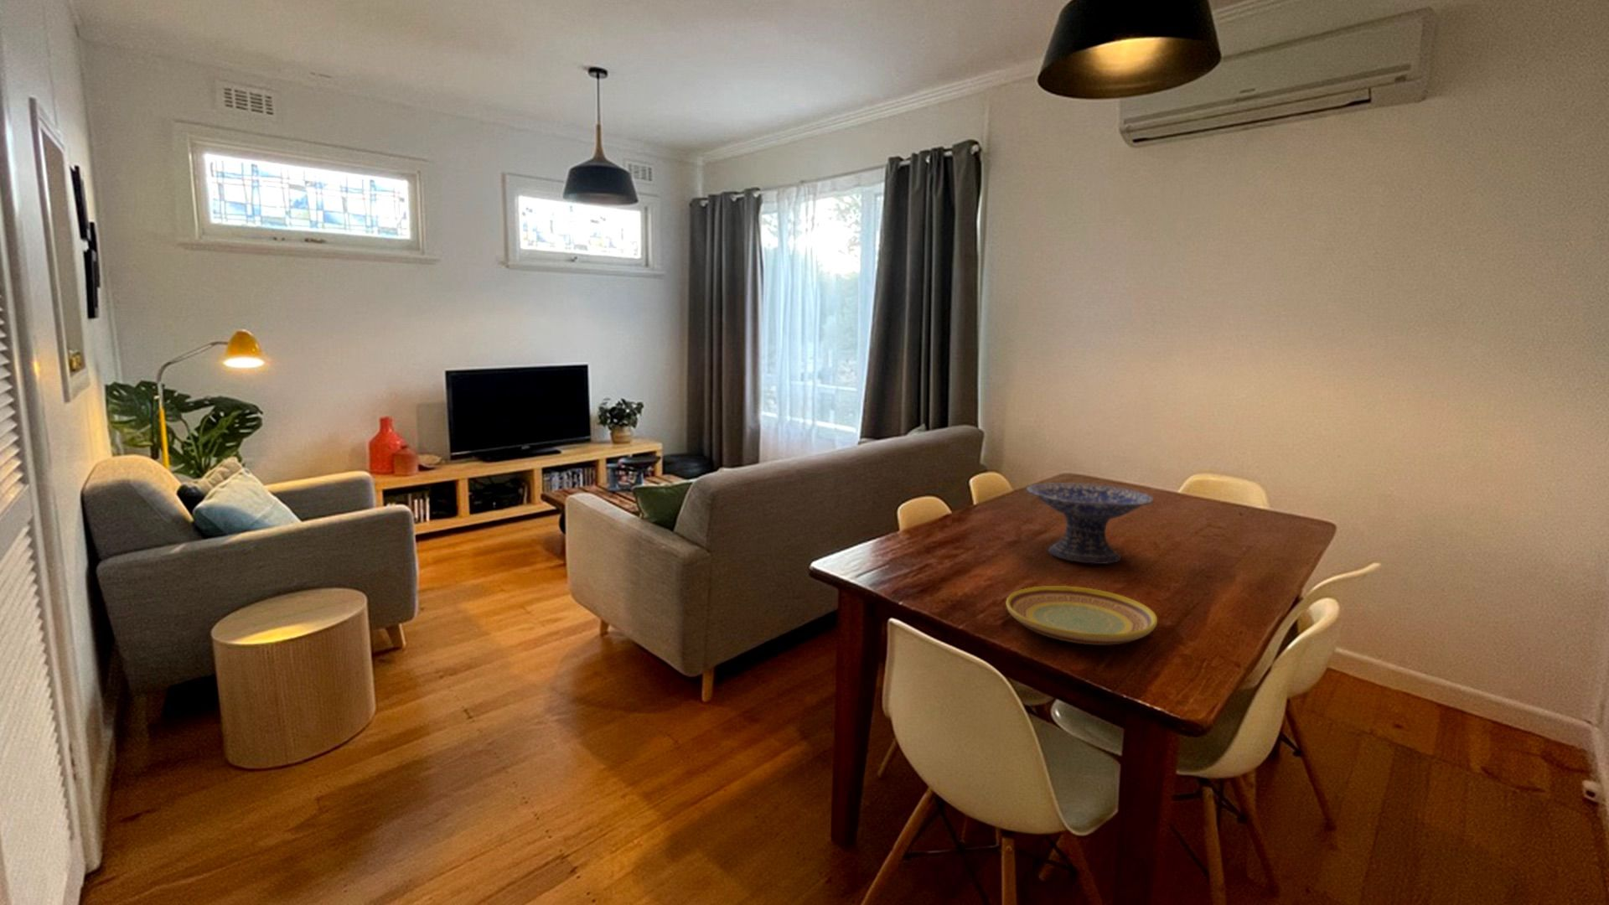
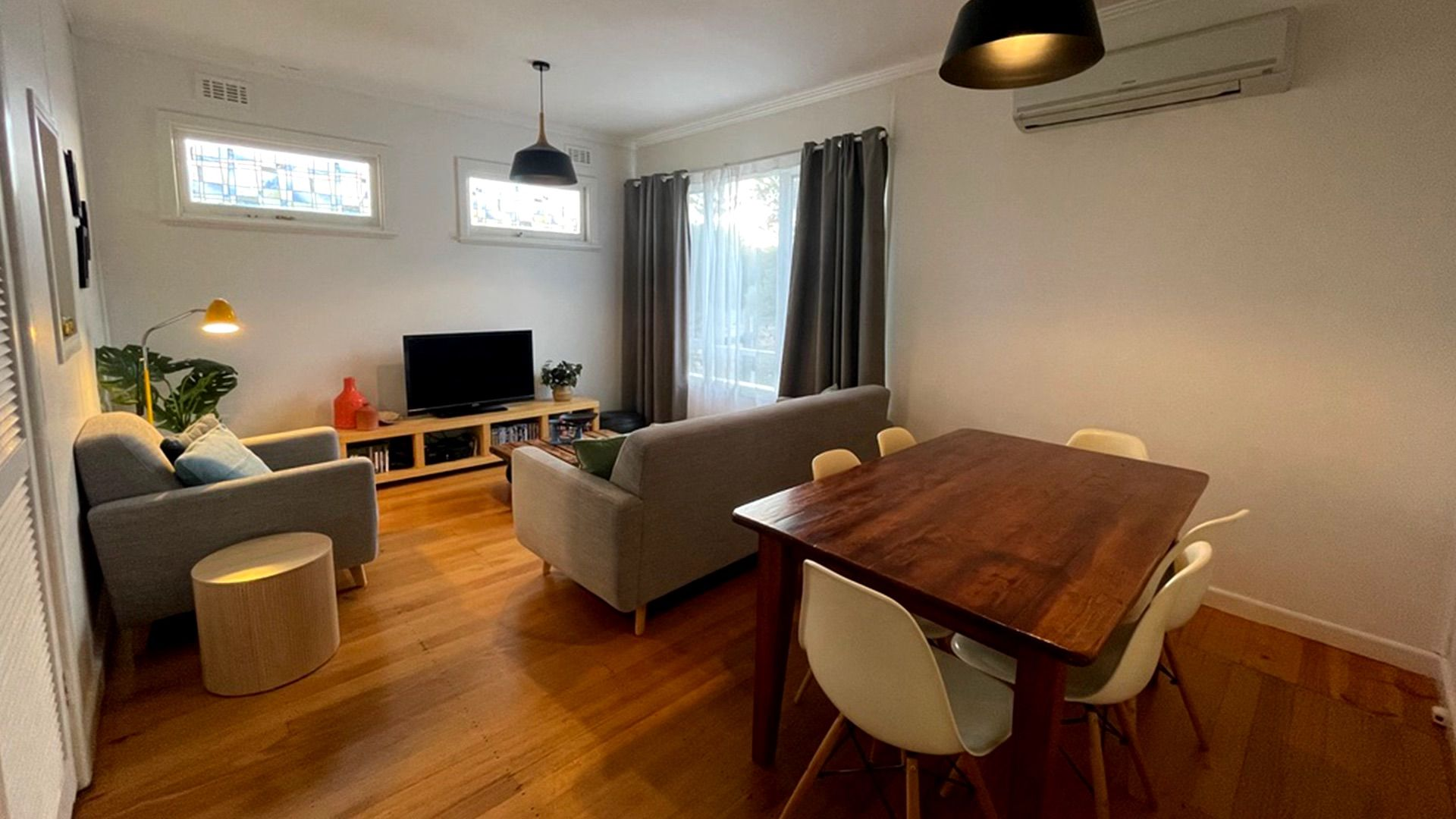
- plate (1079, 615)
- decorative bowl (1086, 523)
